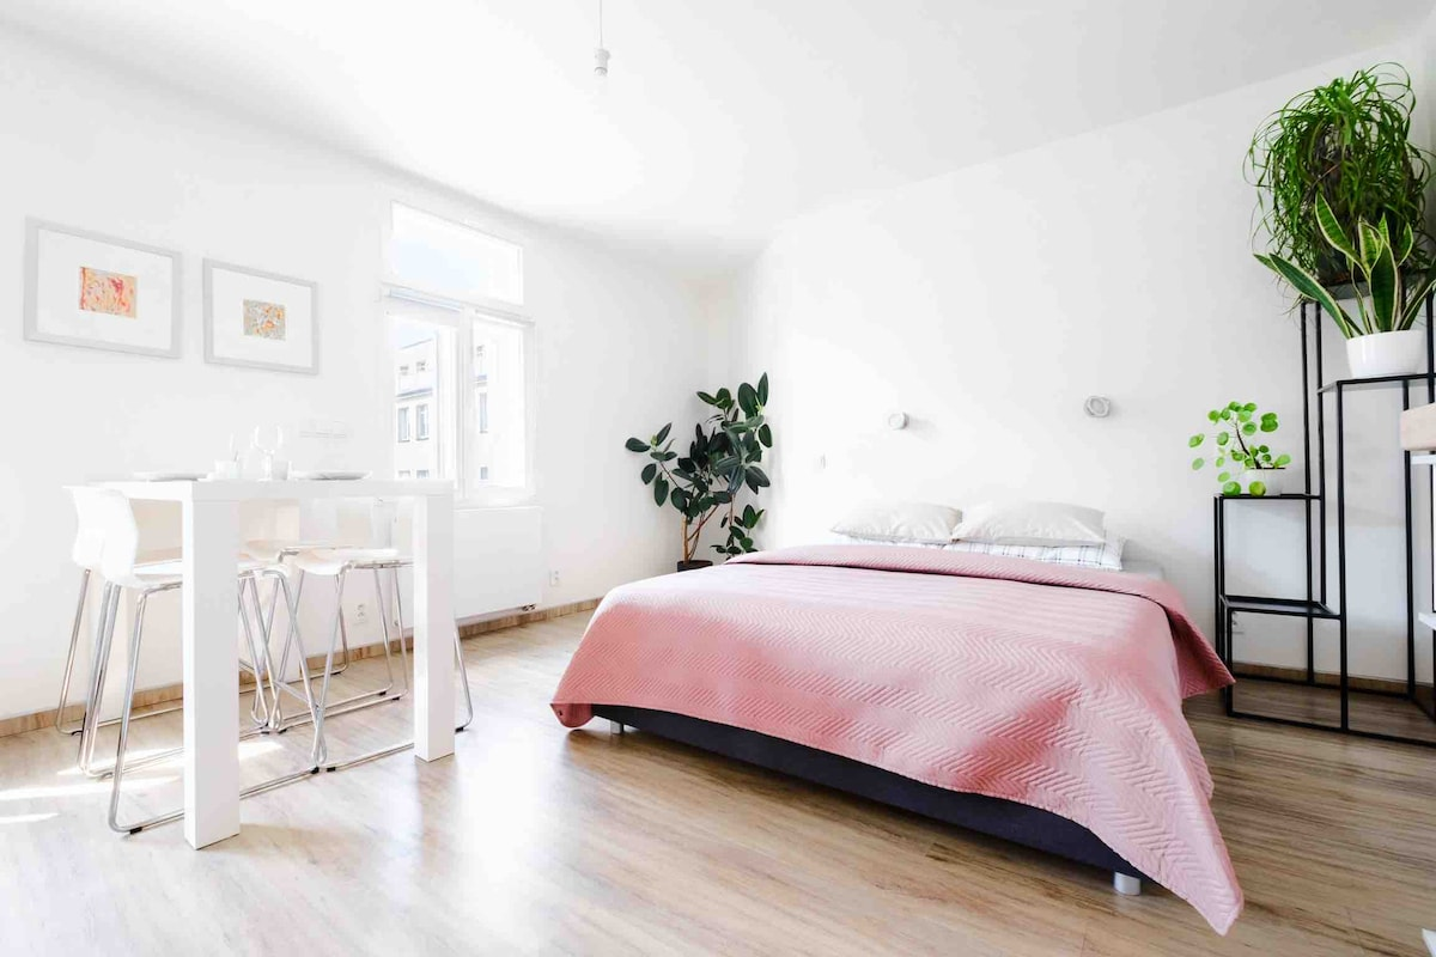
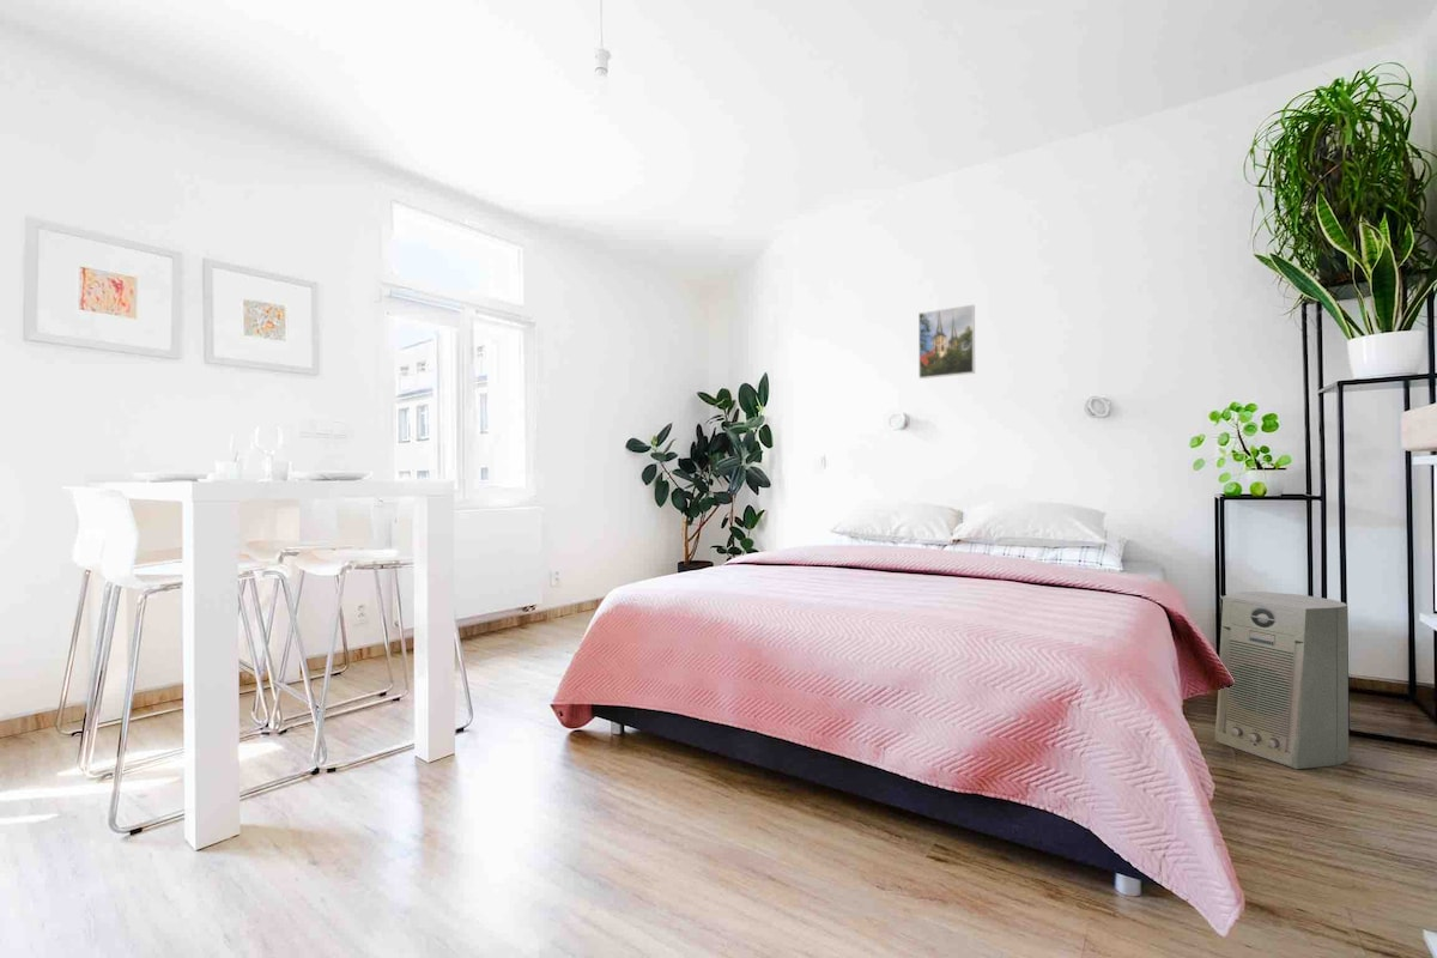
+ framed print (946, 342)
+ fan (1287, 673)
